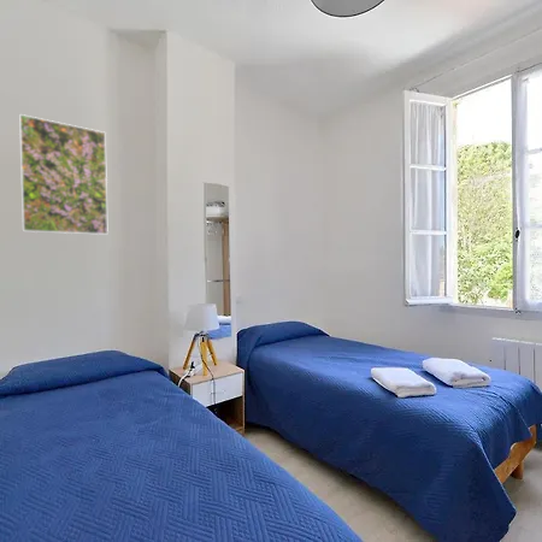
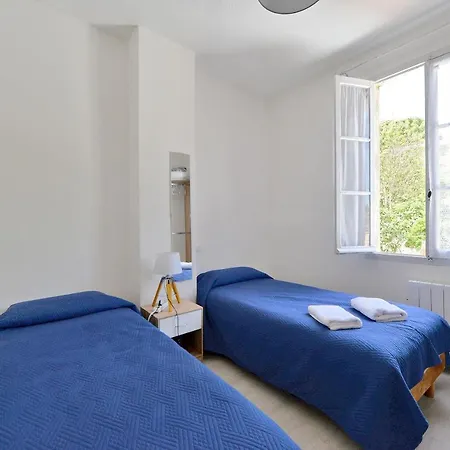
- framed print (66, 178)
